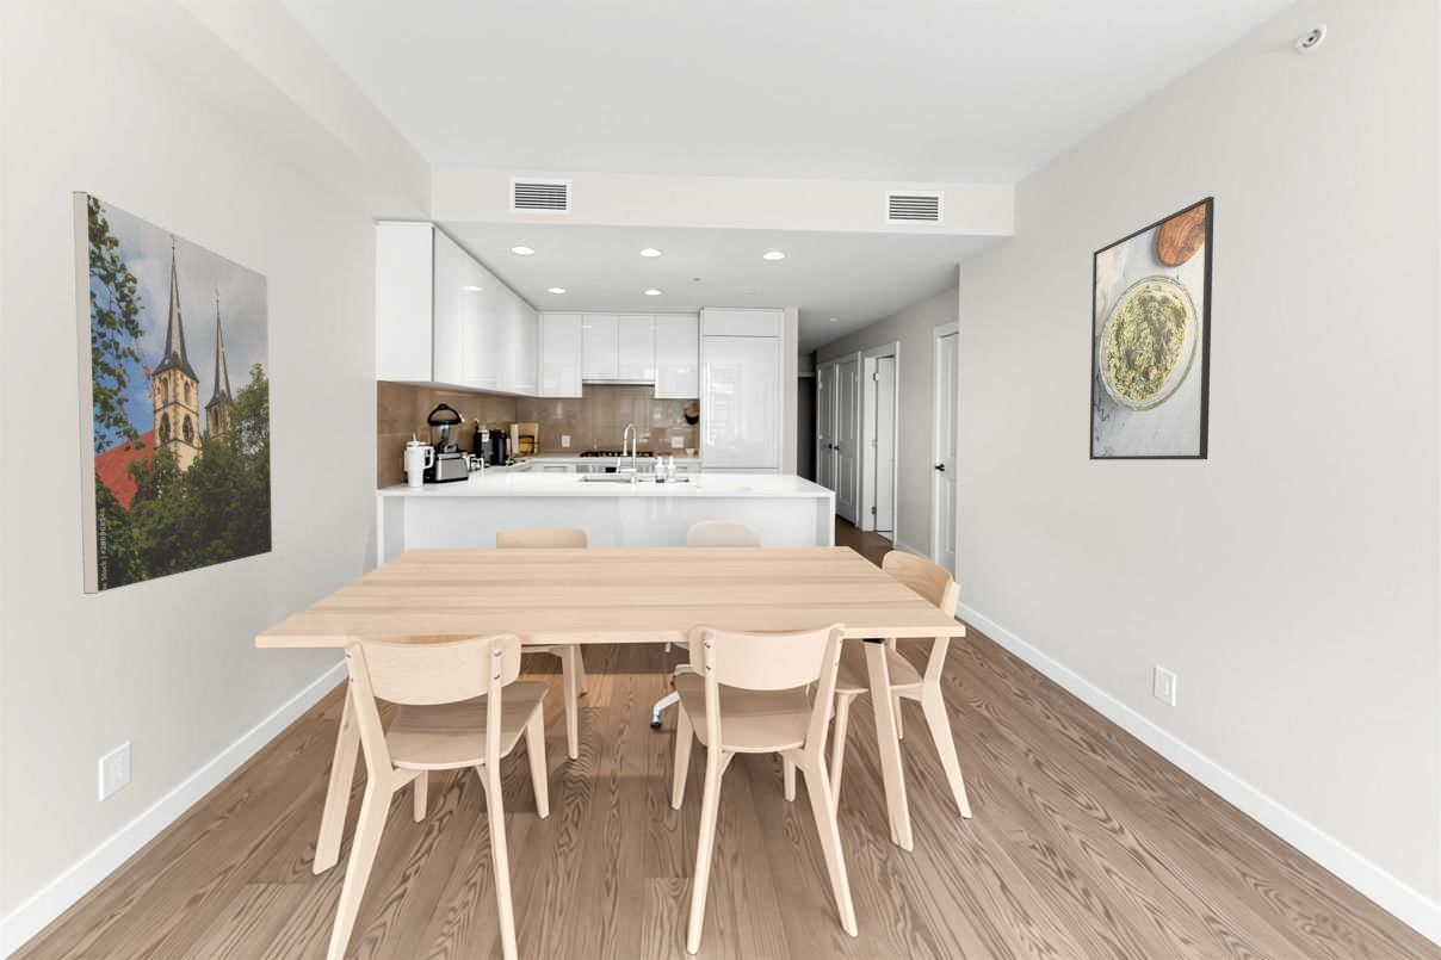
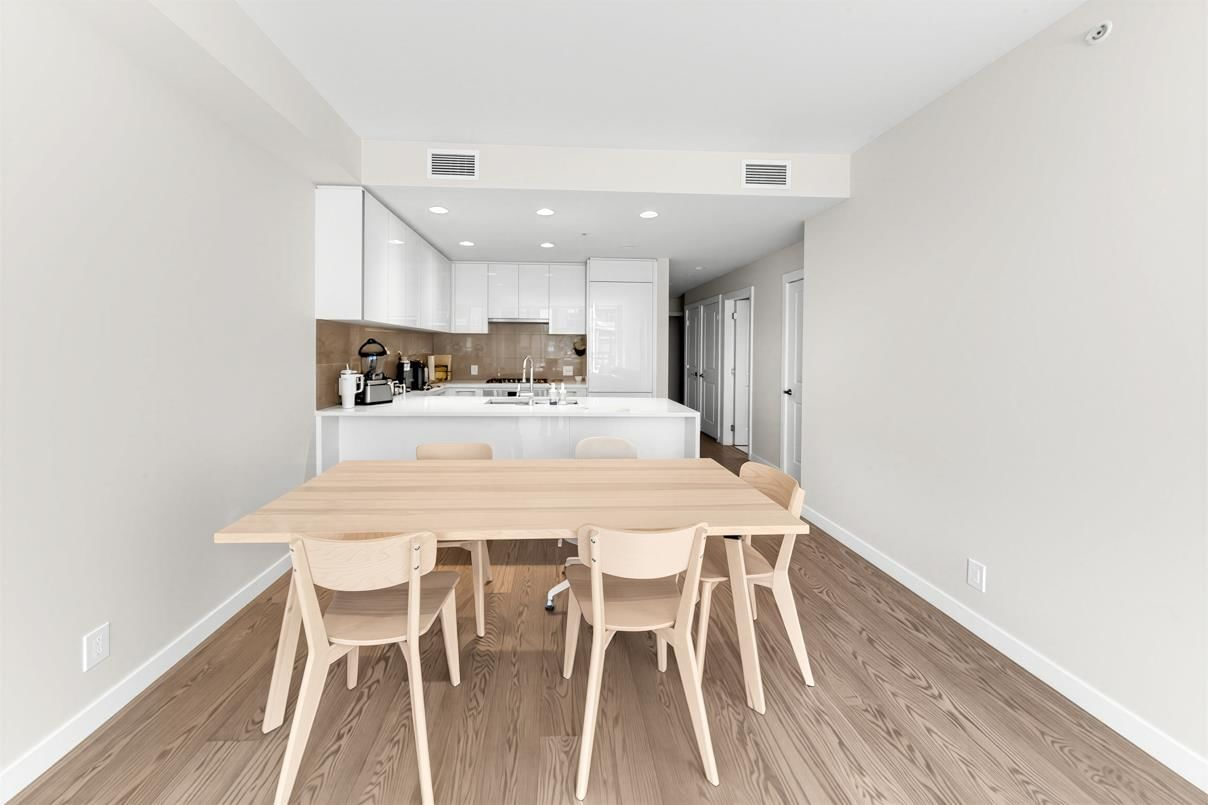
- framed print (1144, 343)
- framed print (192, 407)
